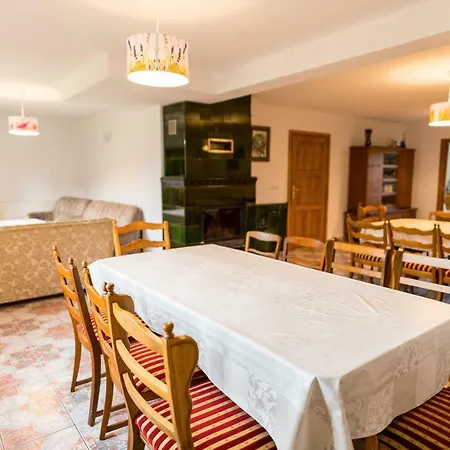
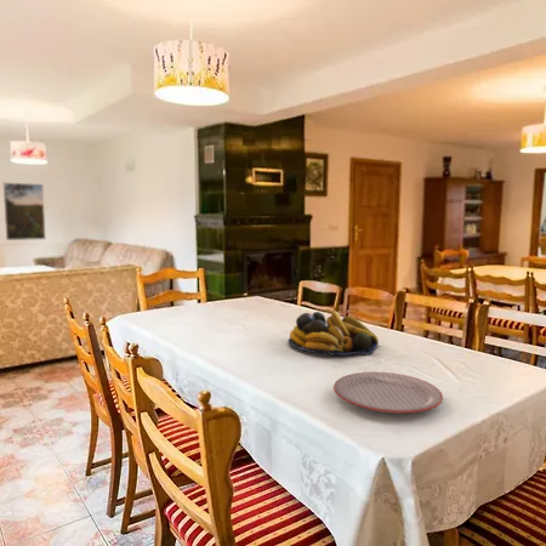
+ fruit bowl (331, 328)
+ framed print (24, 211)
+ plate (386, 393)
